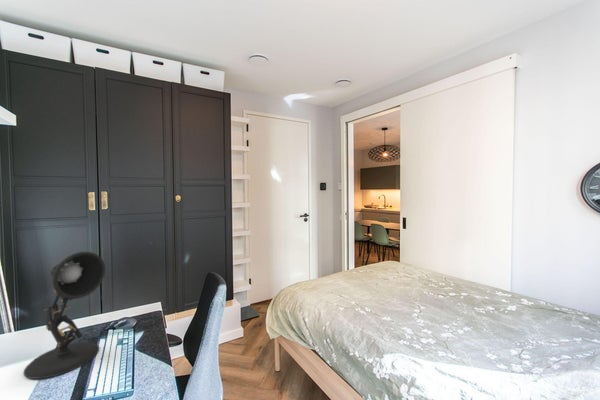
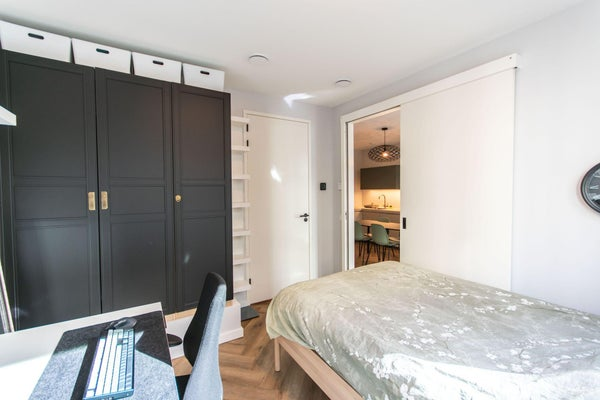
- desk lamp (63, 305)
